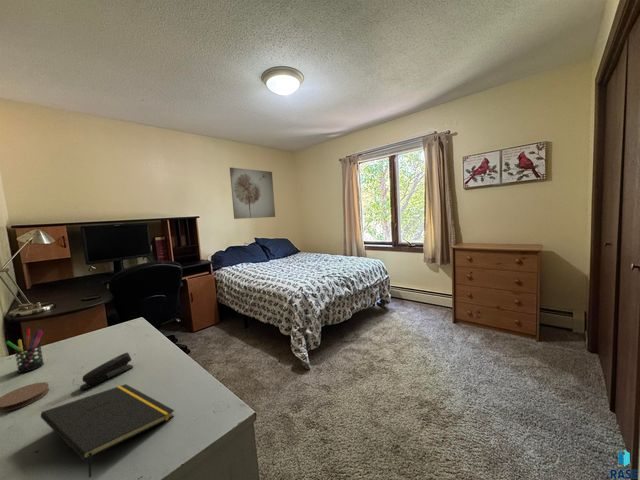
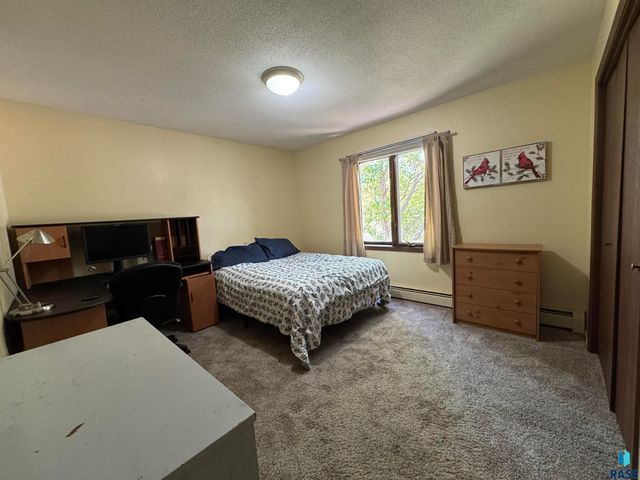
- wall art (254, 194)
- stapler (107, 369)
- notepad (109, 414)
- coaster (22, 396)
- pen holder (25, 350)
